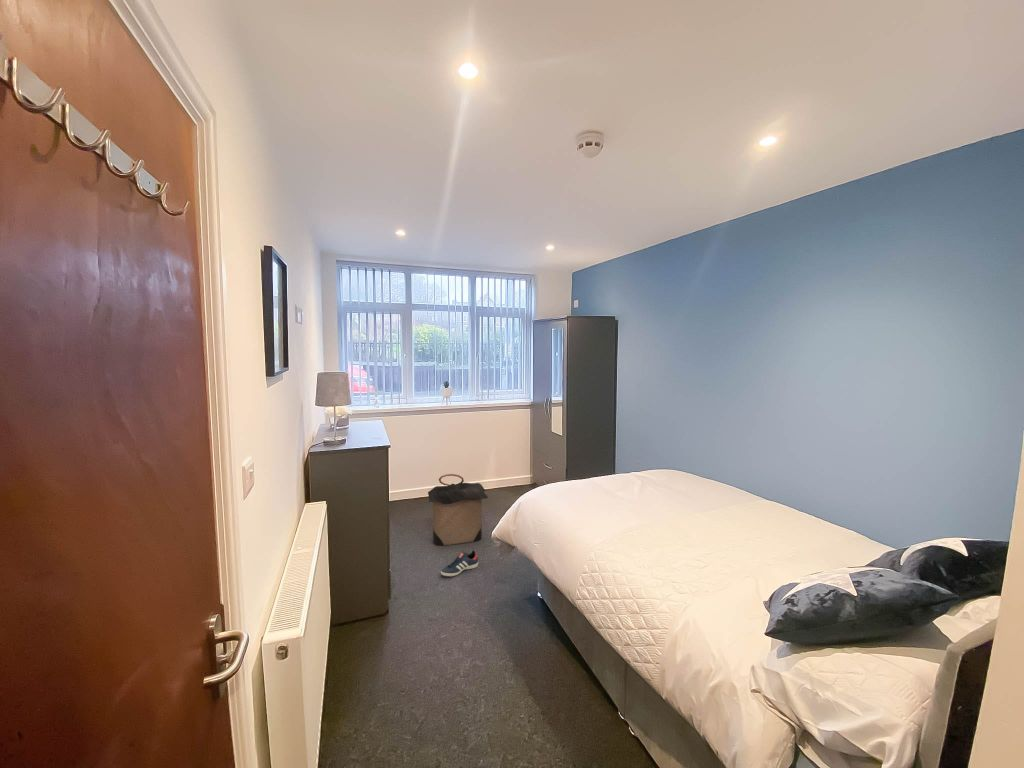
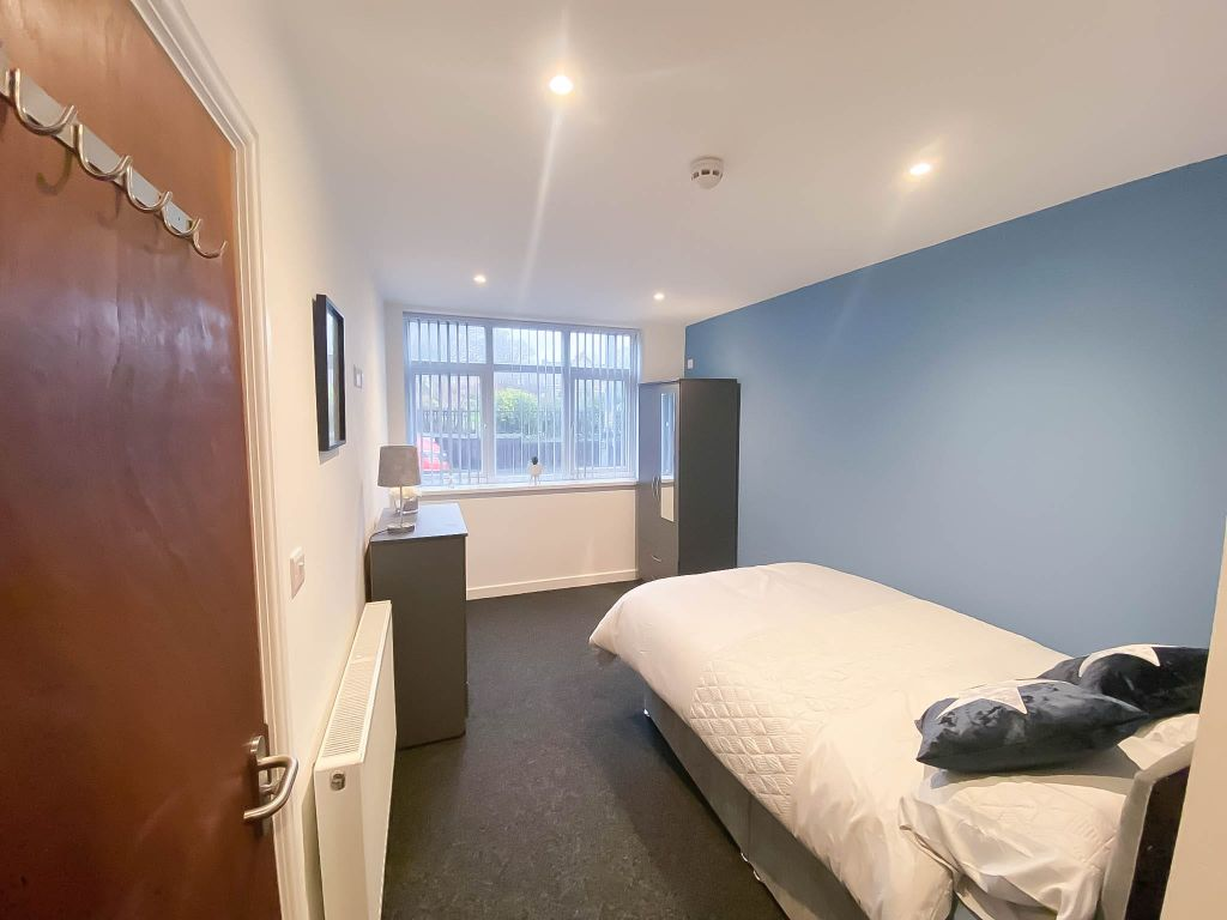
- sneaker (459, 561)
- laundry hamper (458, 504)
